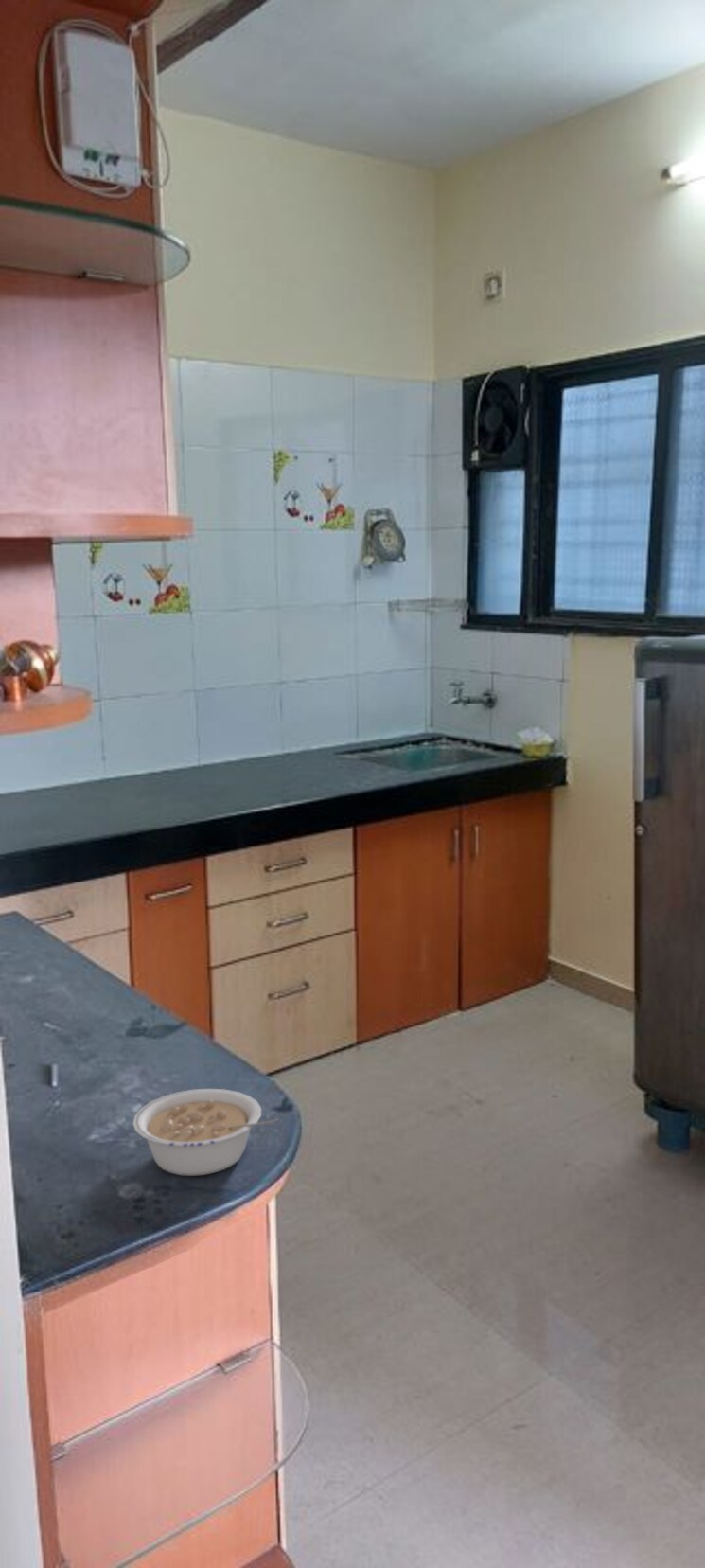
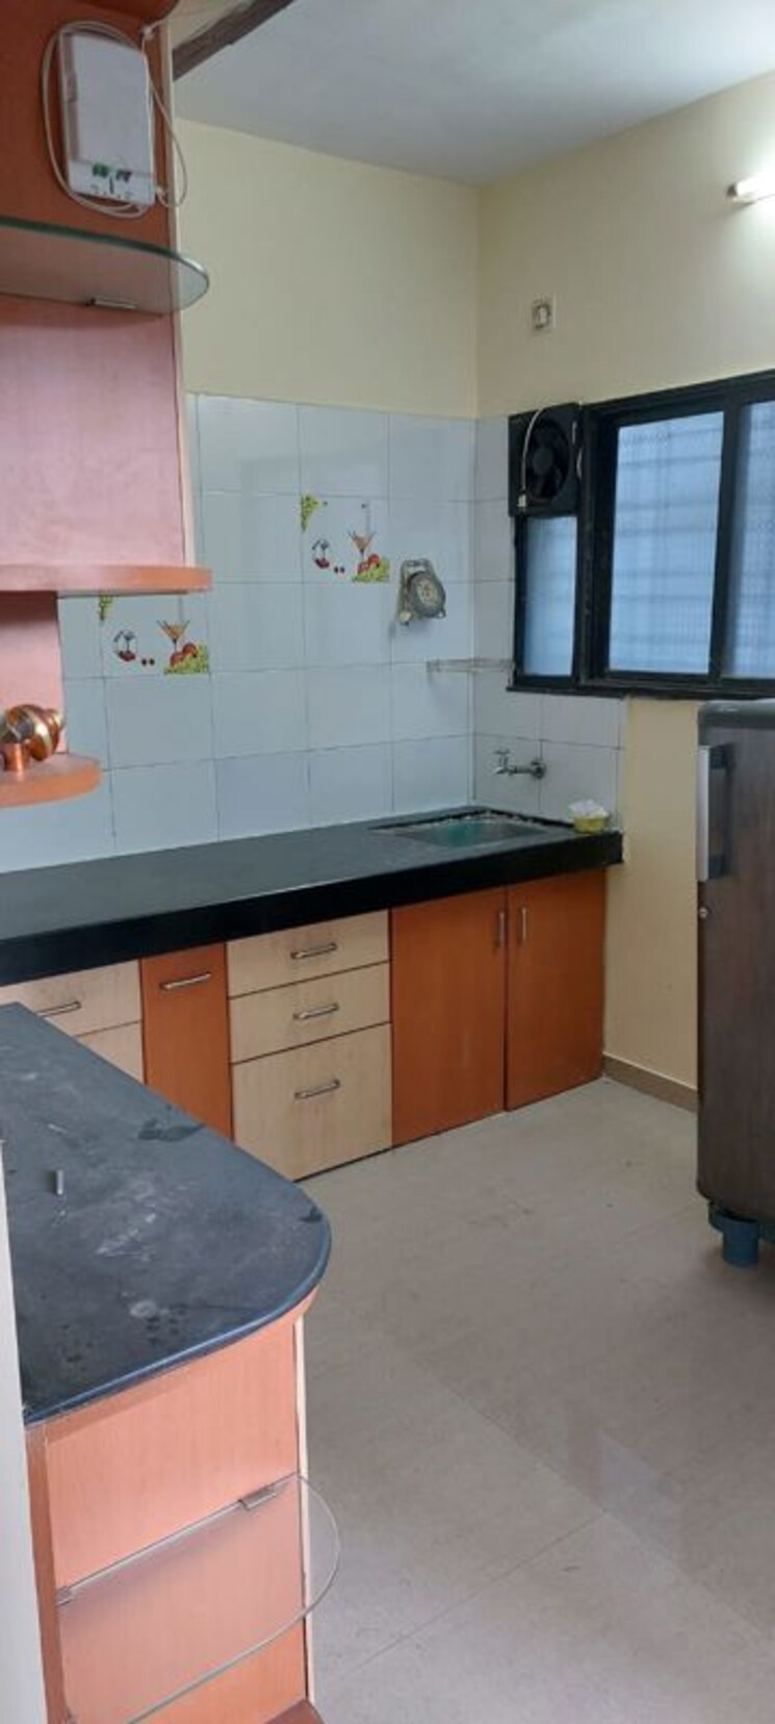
- legume (203, 1131)
